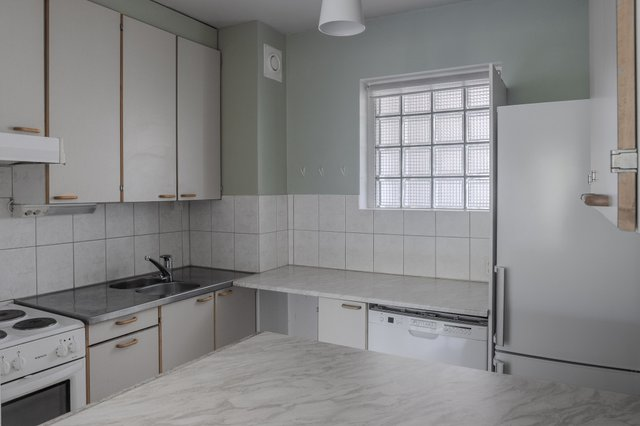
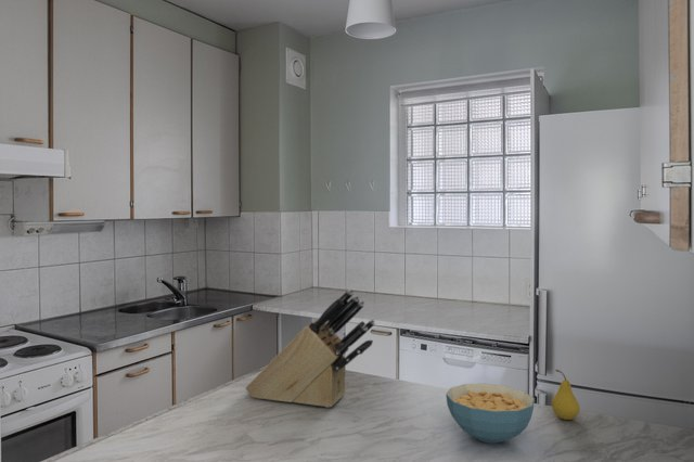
+ knife block (310, 344)
+ fruit (565, 394)
+ cereal bowl (489, 416)
